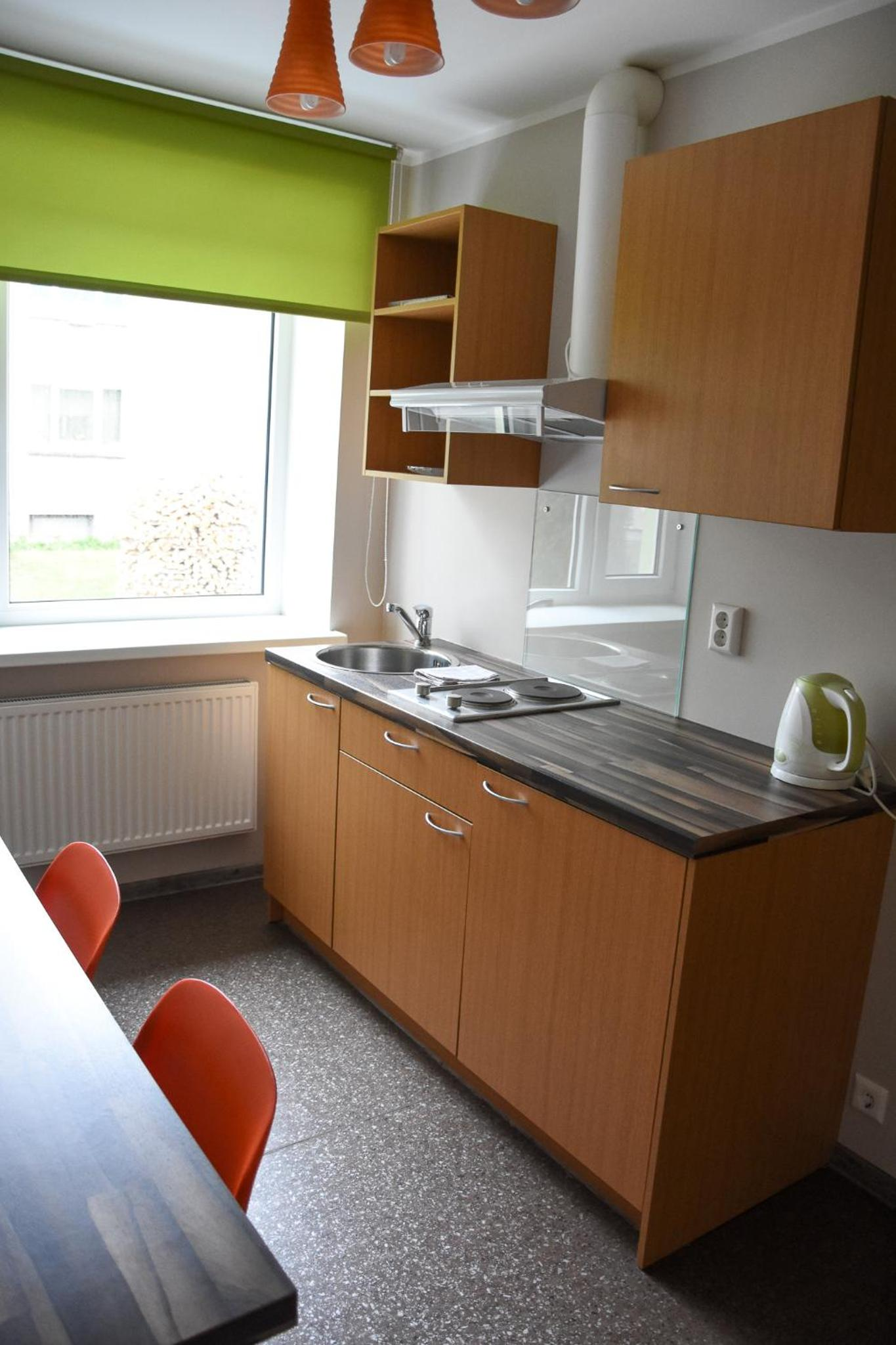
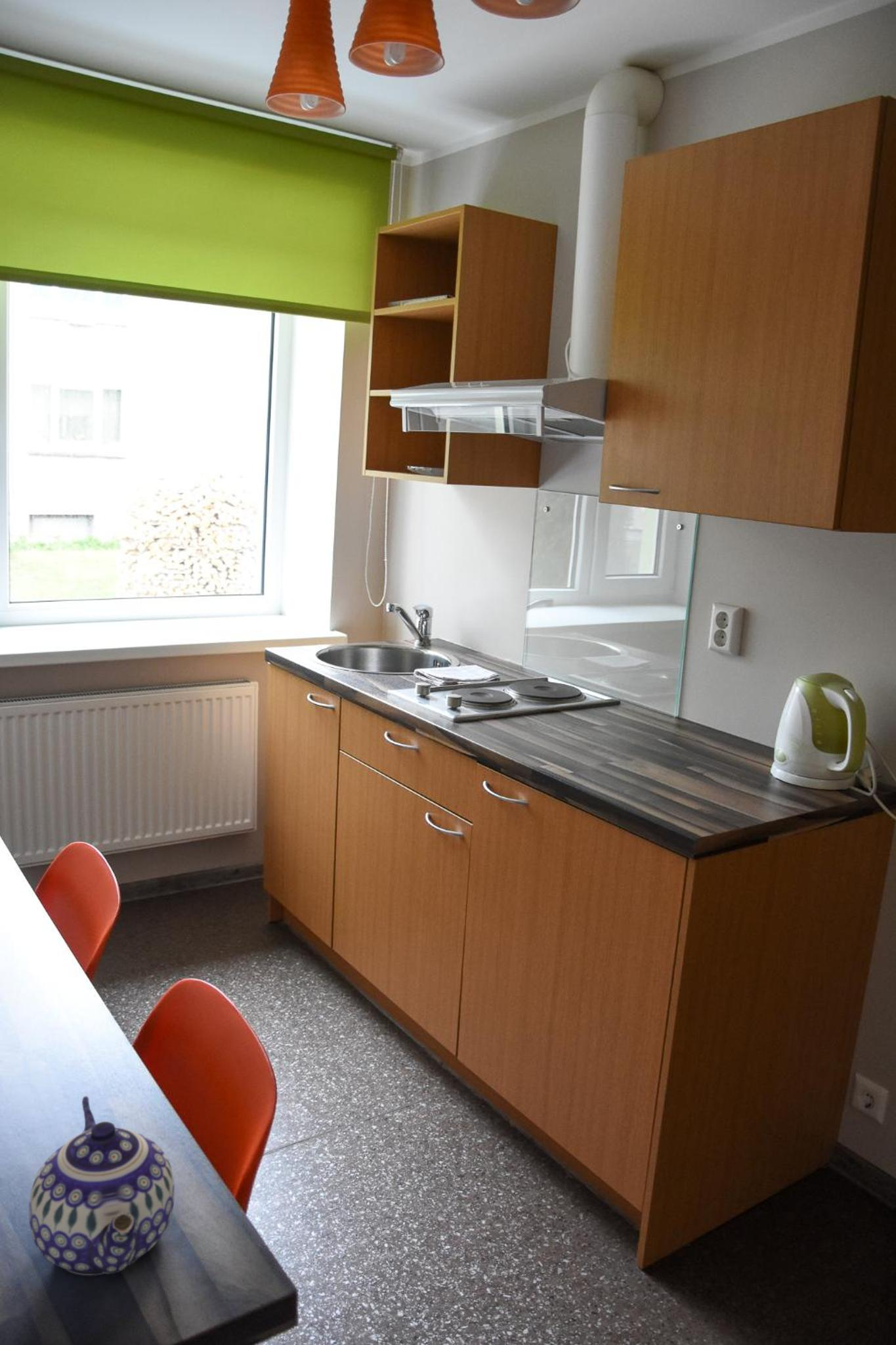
+ teapot (103, 1182)
